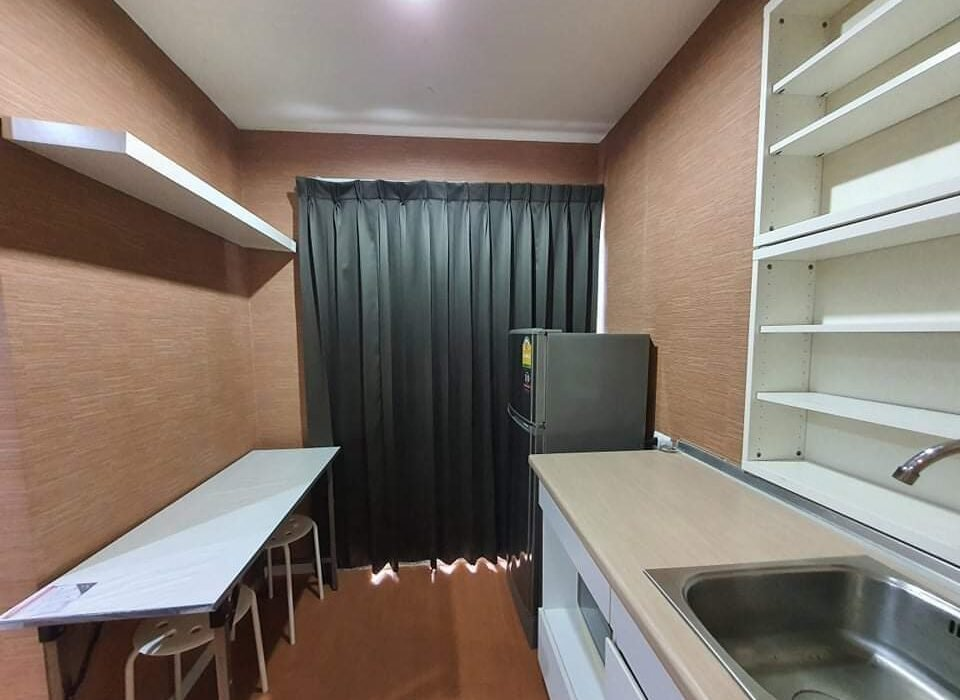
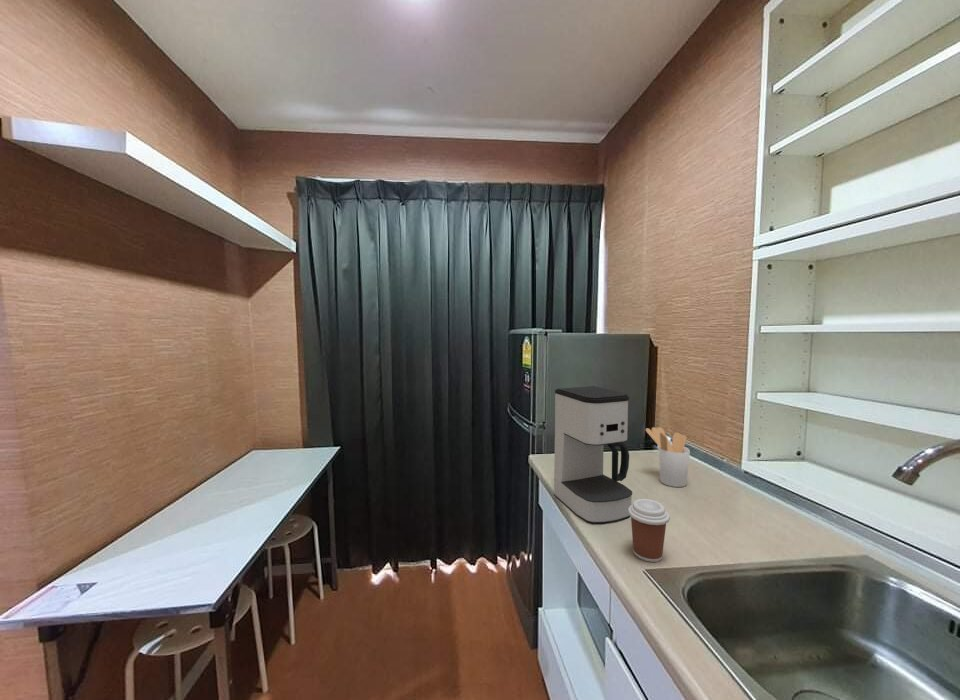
+ coffee maker (598, 448)
+ utensil holder (667, 454)
+ coffee cup (648, 529)
